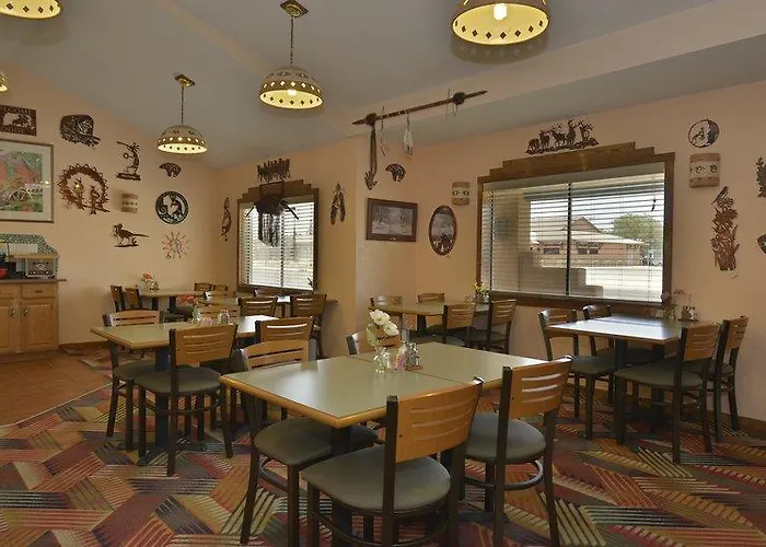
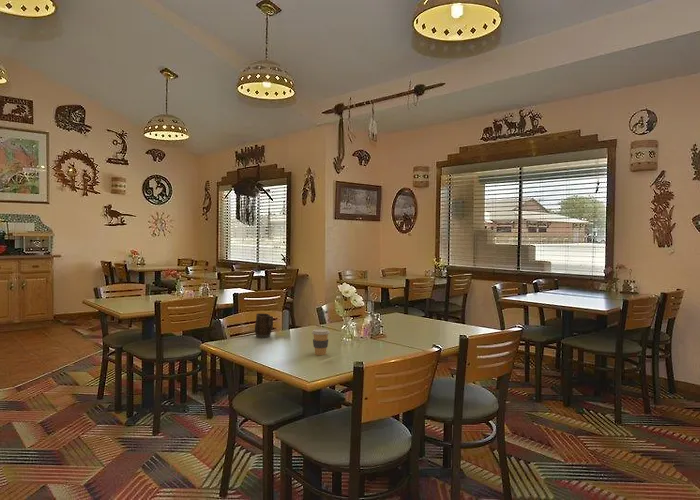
+ mug (264, 325)
+ coffee cup (320, 342)
